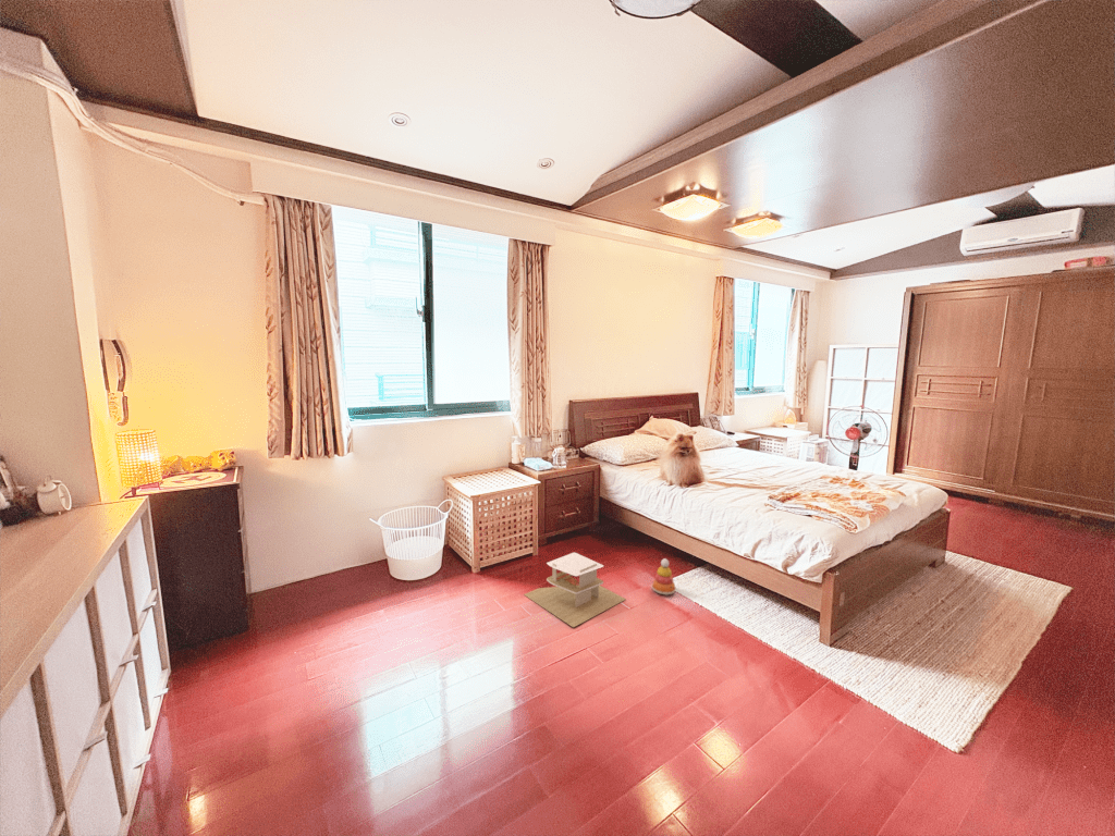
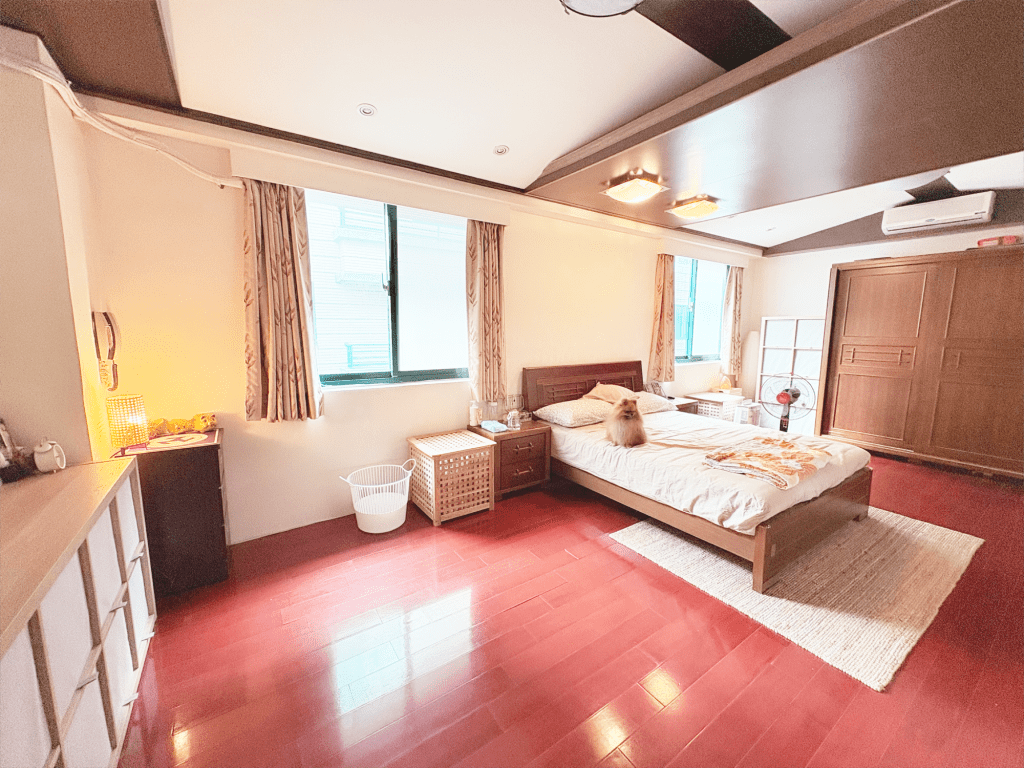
- stacking toy (663, 575)
- side table (574, 579)
